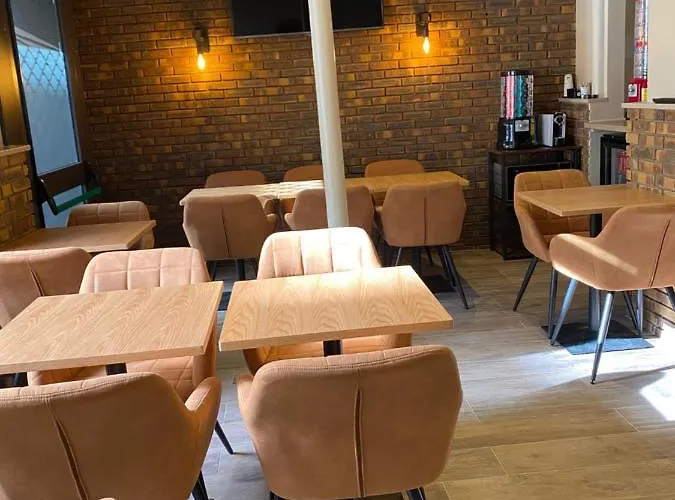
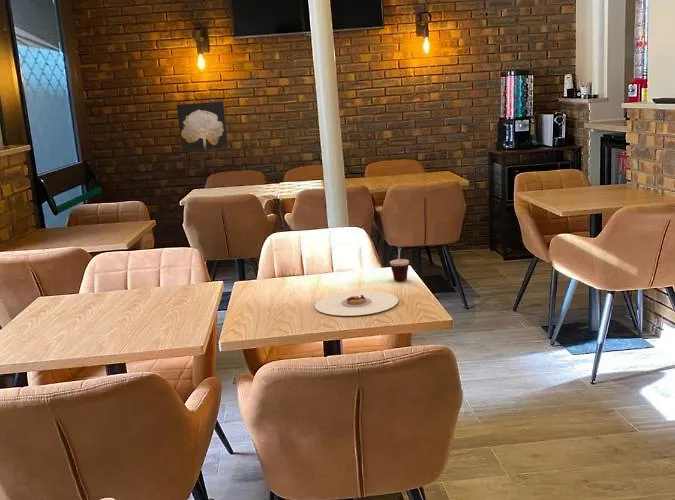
+ cup (399, 262)
+ wall art (202, 126)
+ plate (356, 300)
